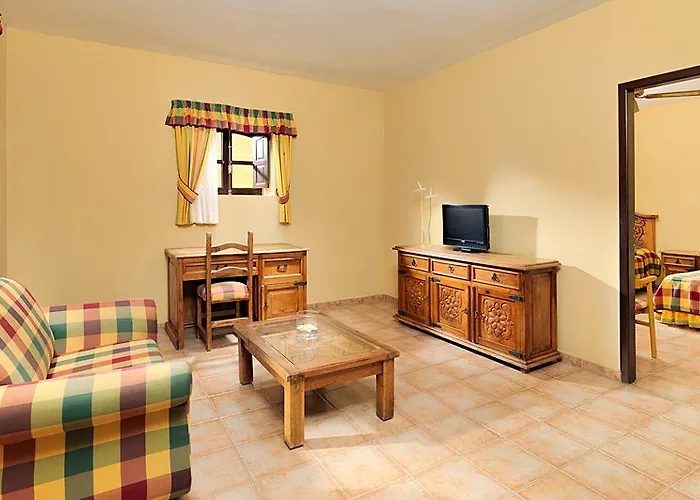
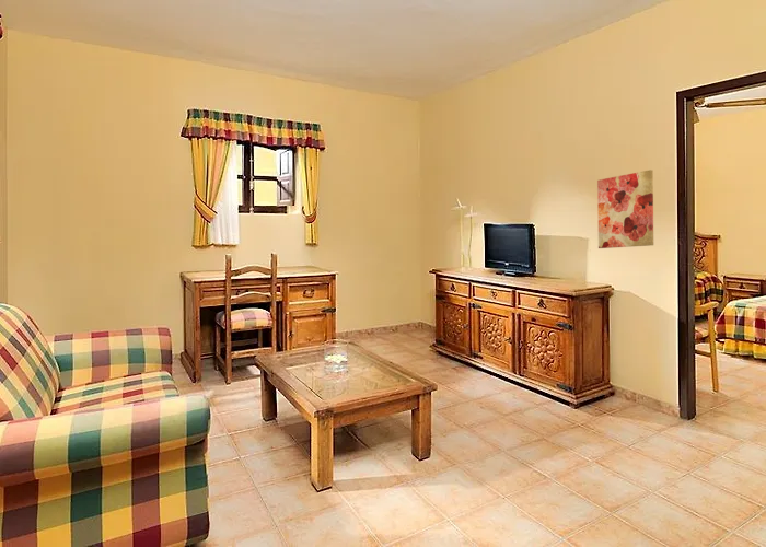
+ wall art (624, 211)
